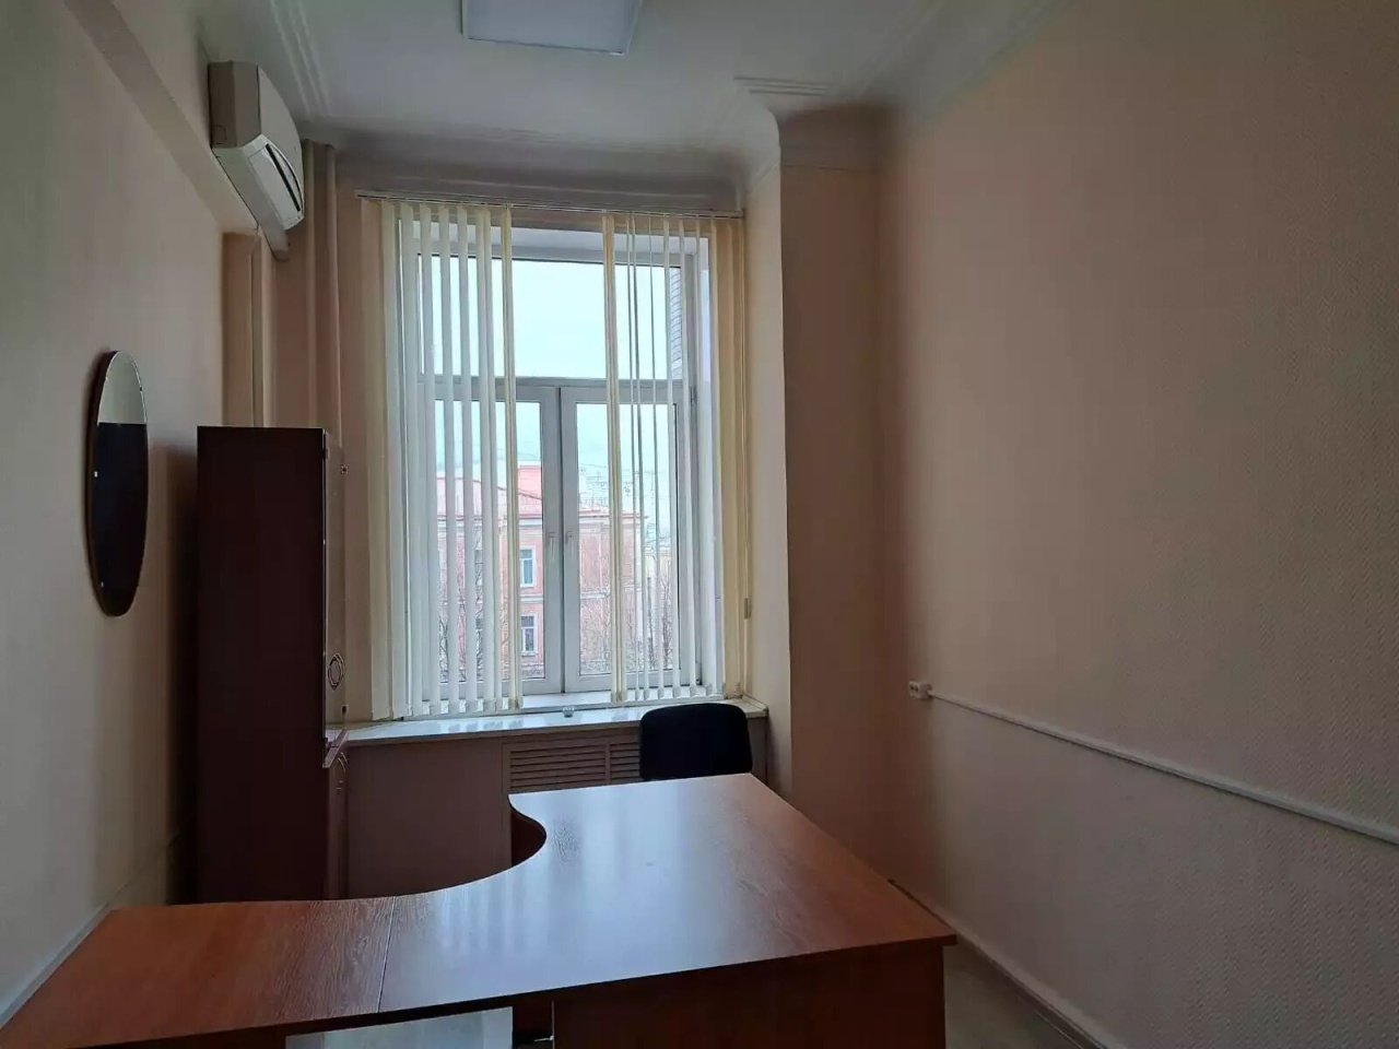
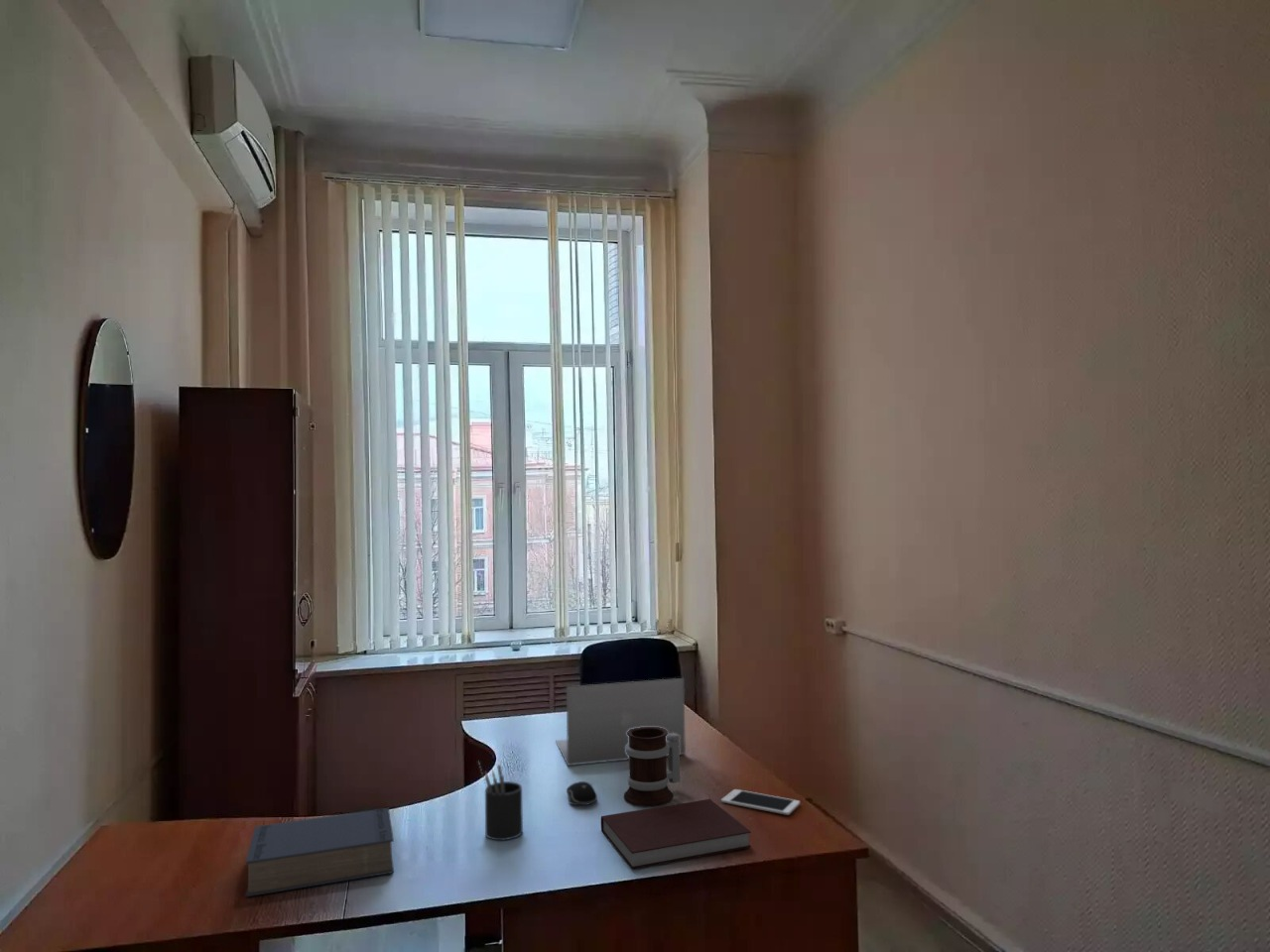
+ pen holder (501, 796)
+ computer mouse (581, 790)
+ book (322, 848)
+ laptop (617, 710)
+ mug (653, 764)
+ cell phone (760, 801)
+ notebook (674, 831)
